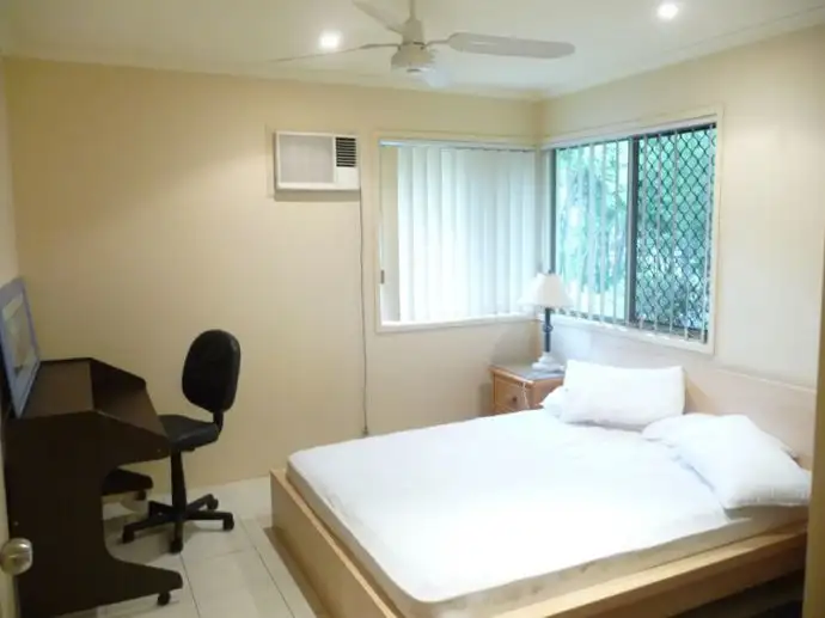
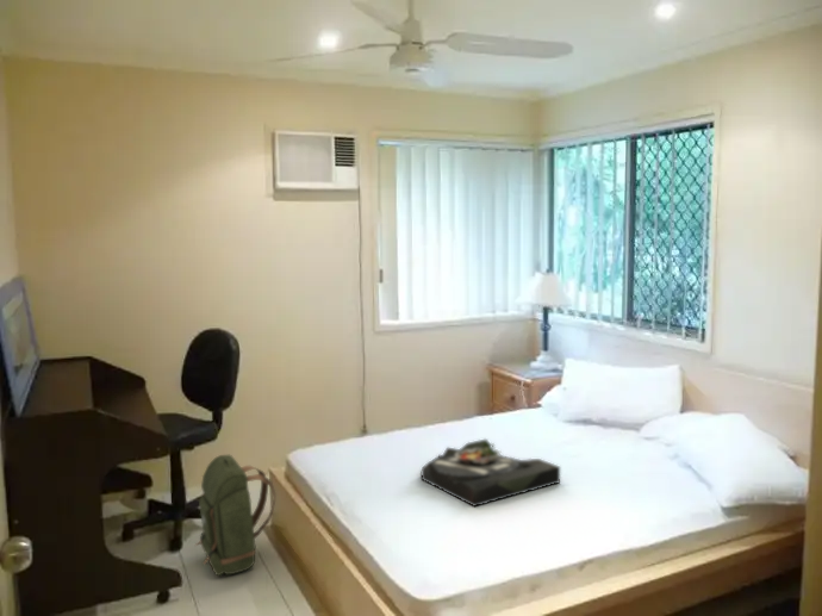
+ backpack (235, 509)
+ serving tray (480, 459)
